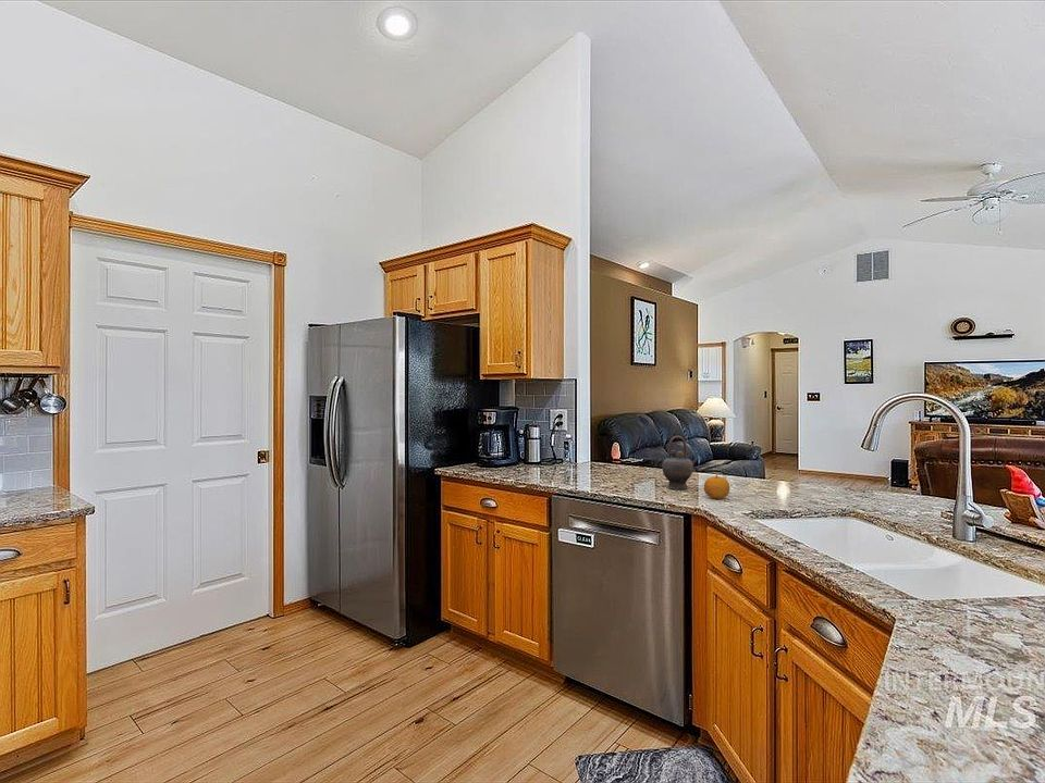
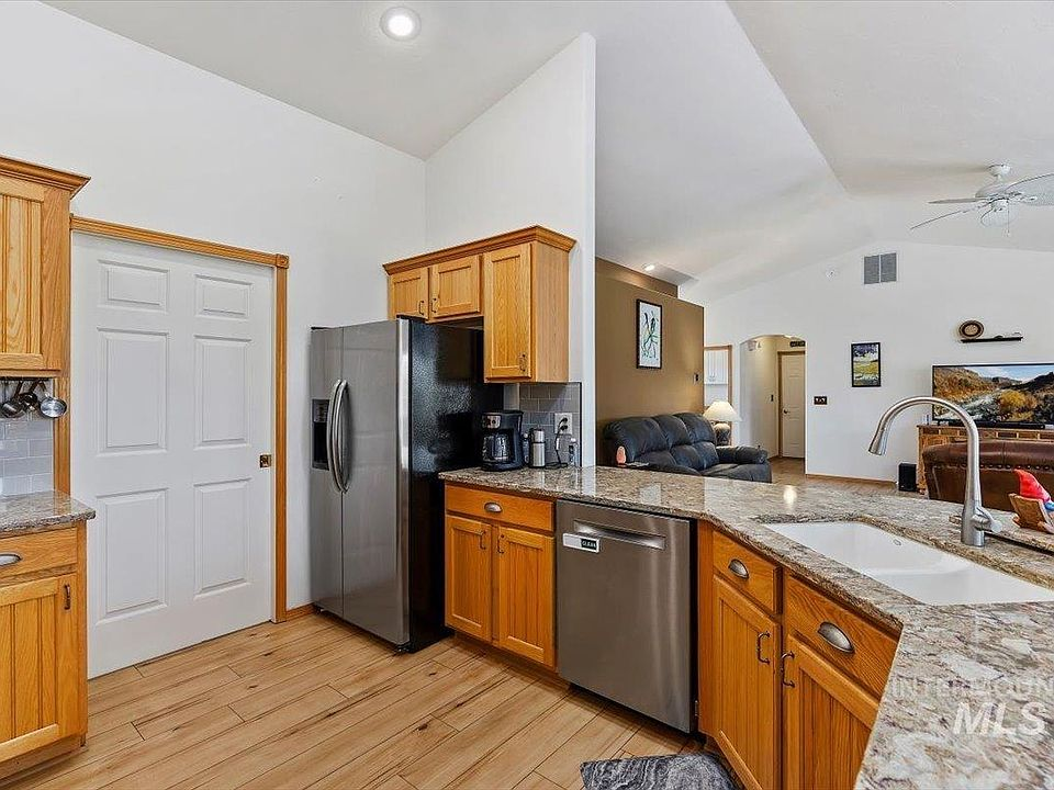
- teapot (680, 461)
- fruit (716, 484)
